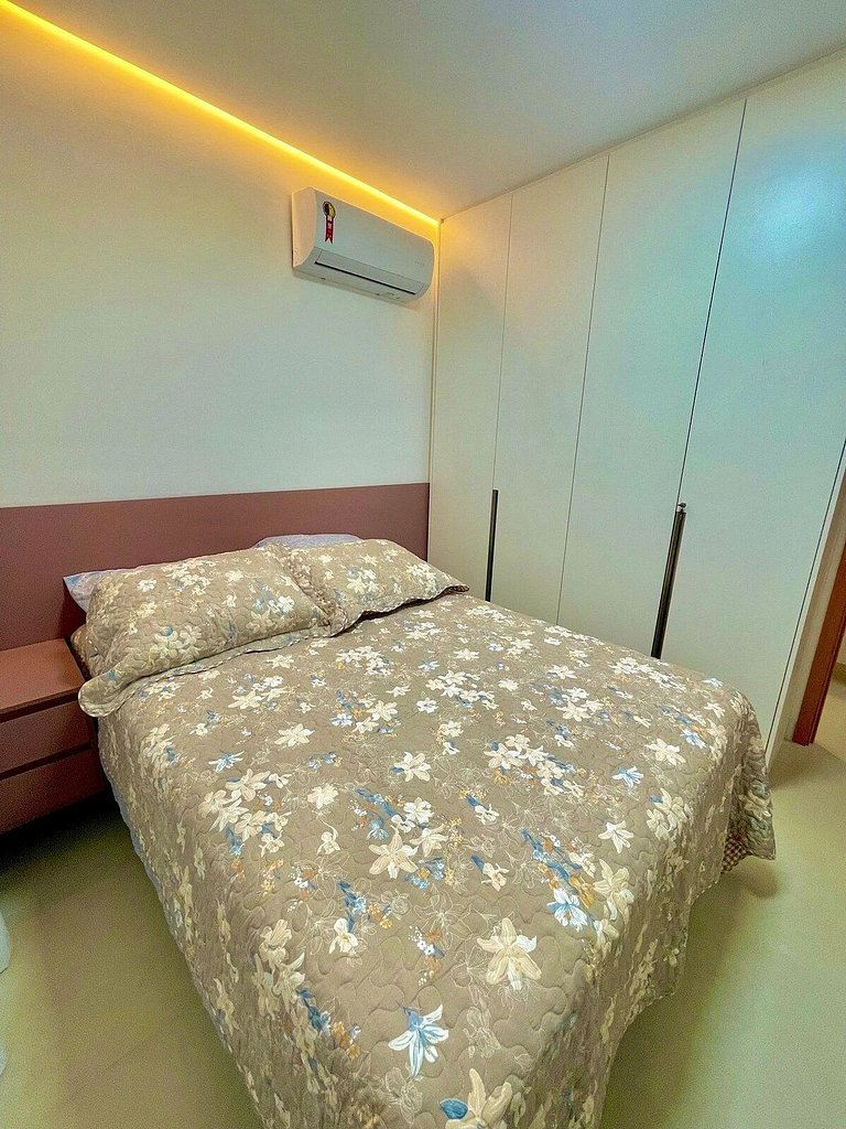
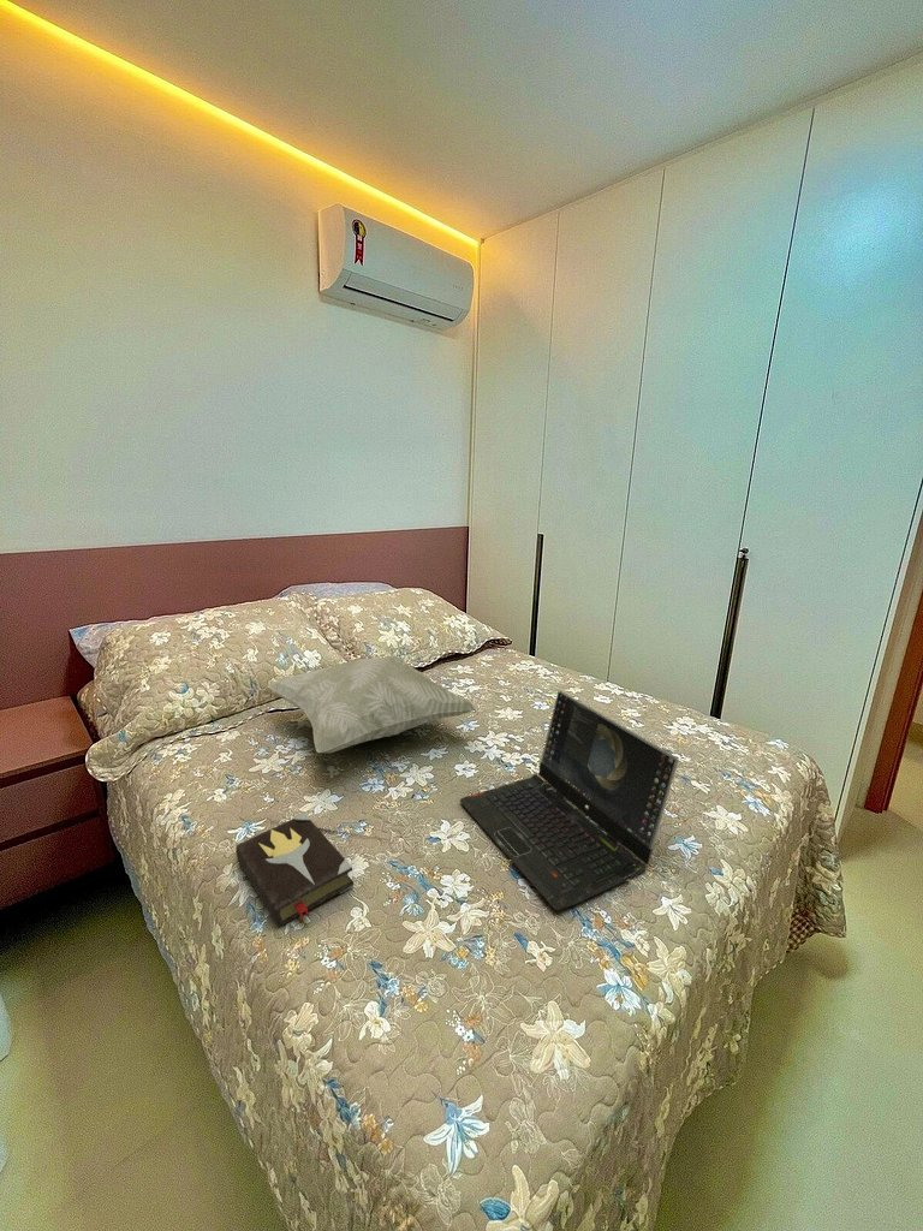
+ decorative pillow (368, 696)
+ laptop computer (558, 784)
+ hardback book (293, 863)
